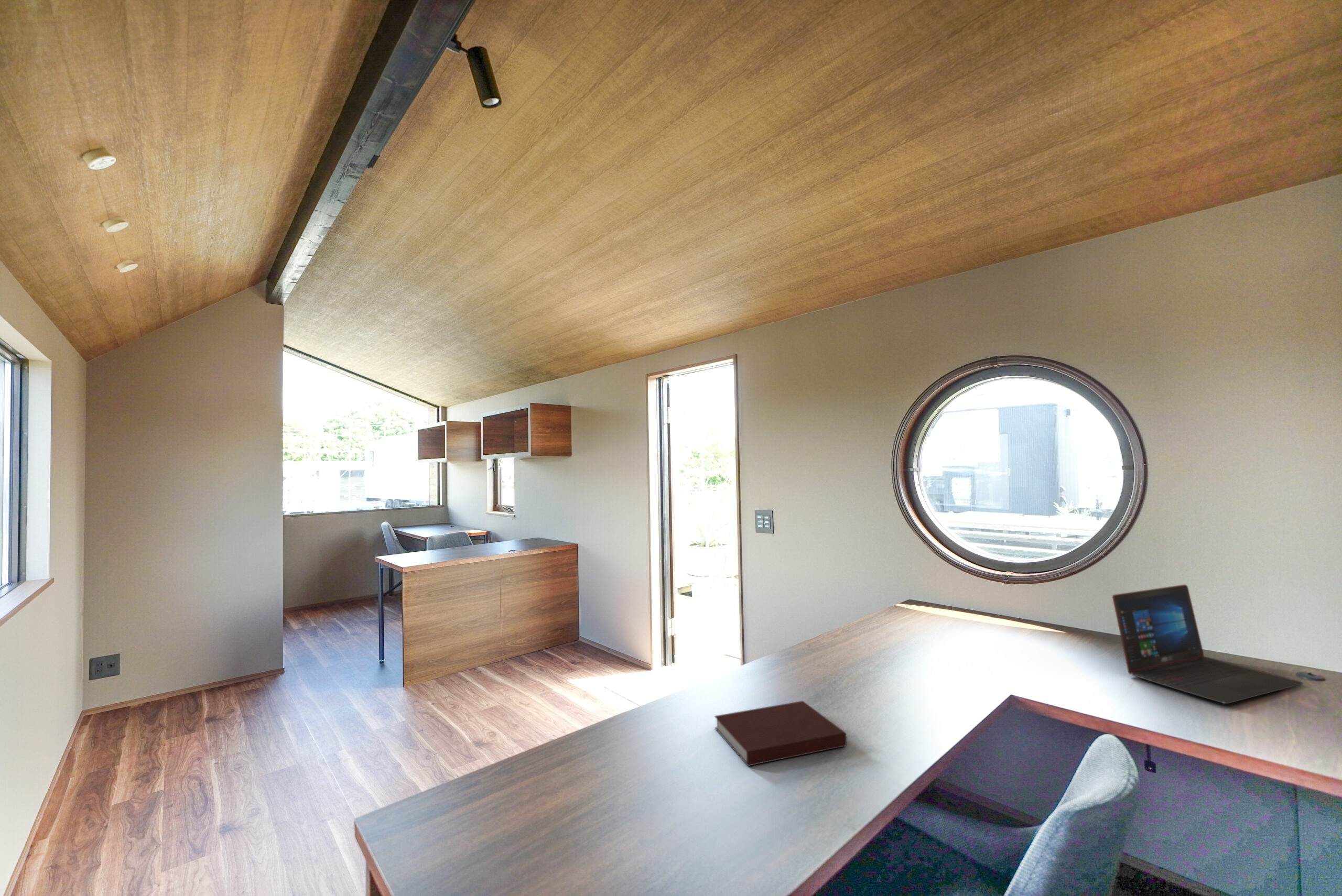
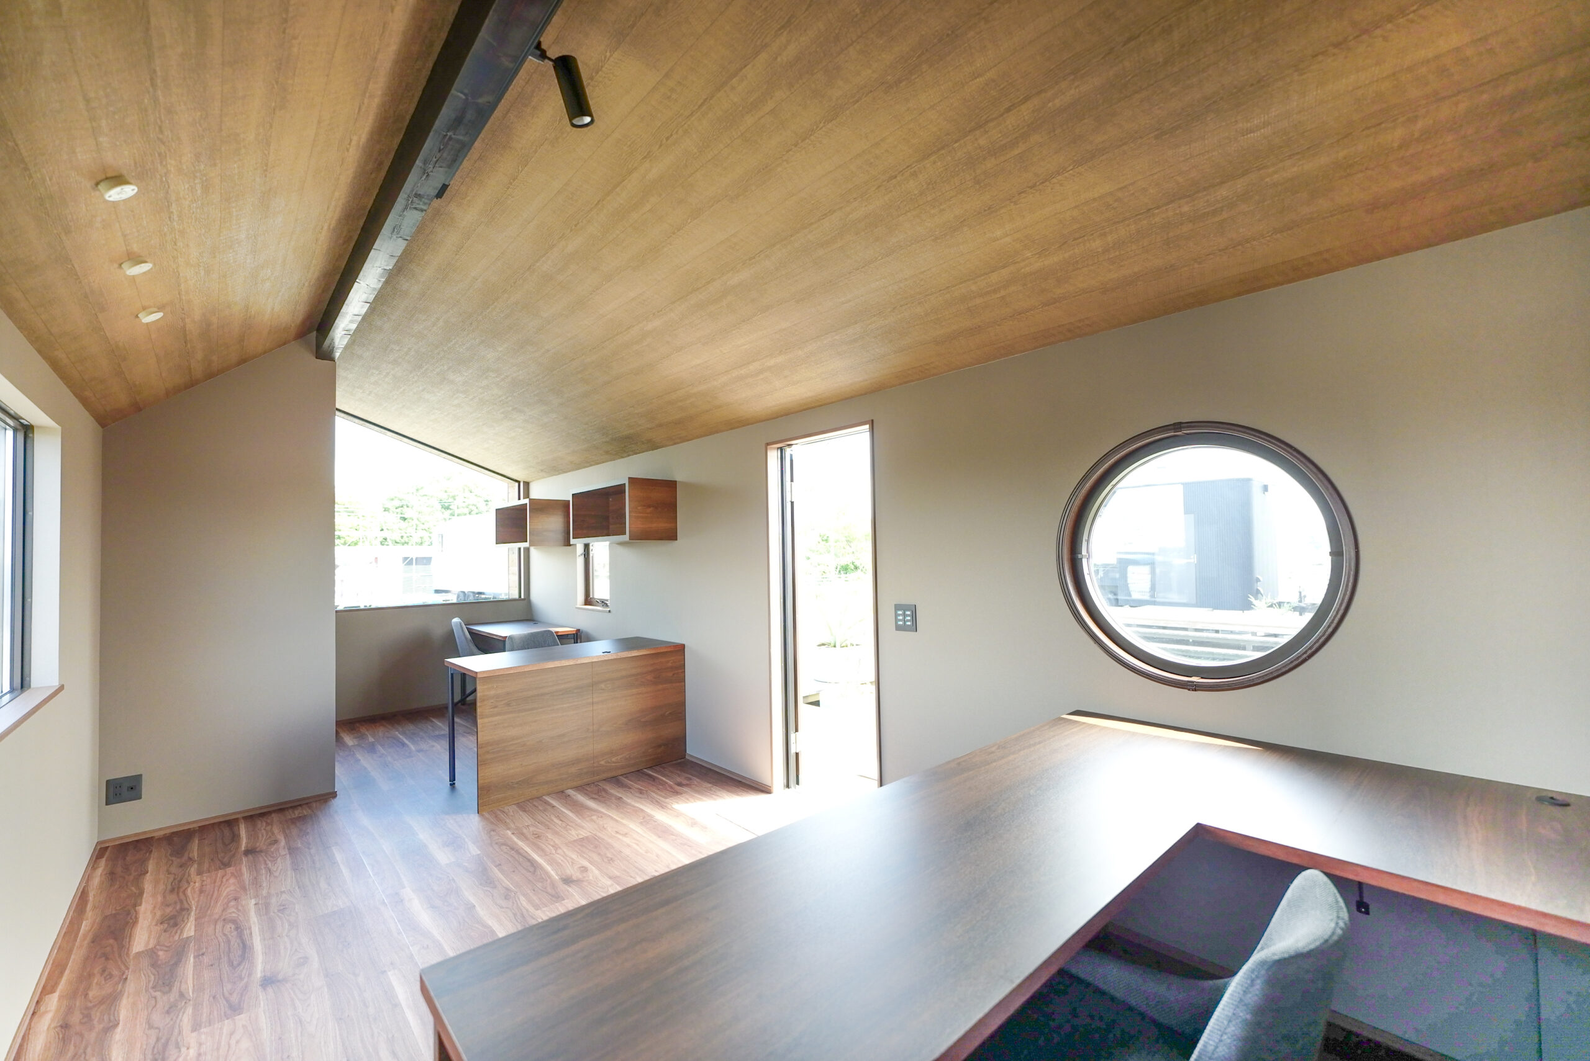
- laptop (1200, 639)
- notebook (778, 730)
